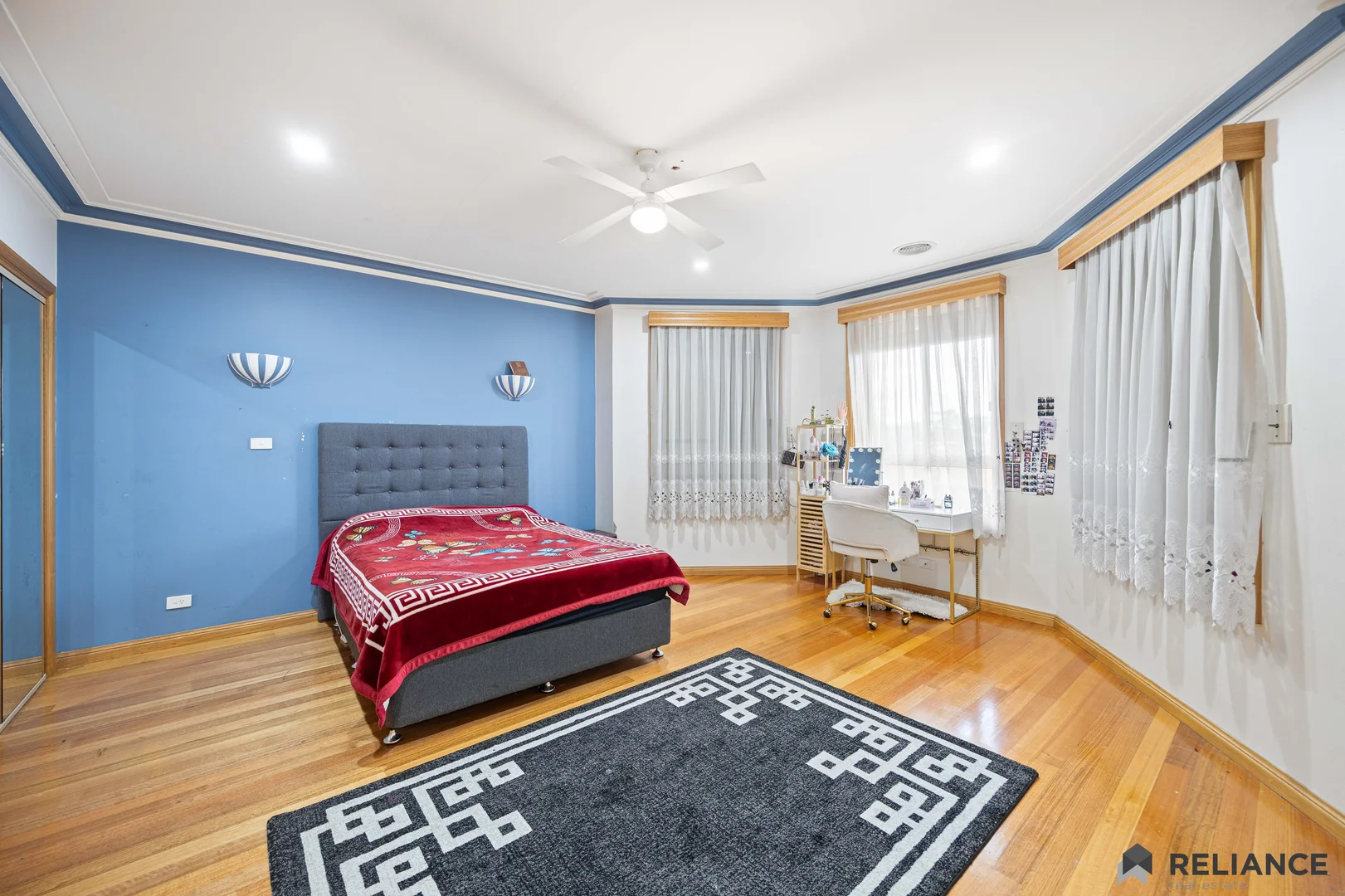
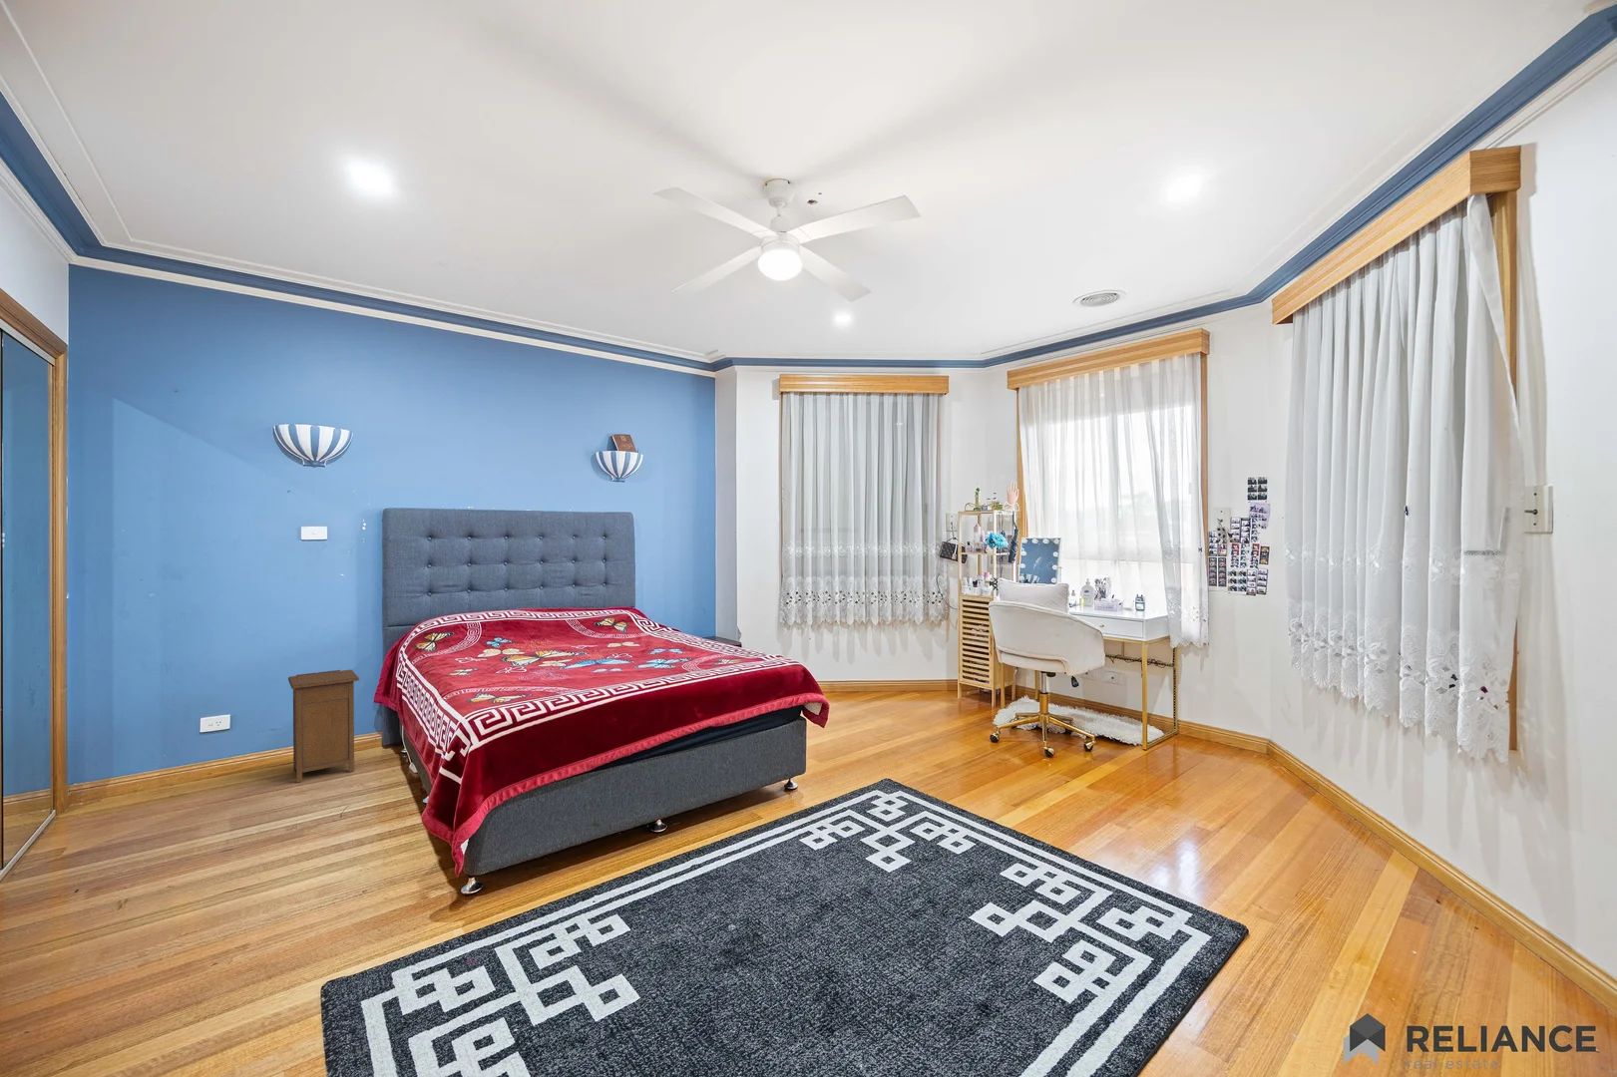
+ nightstand (322, 721)
